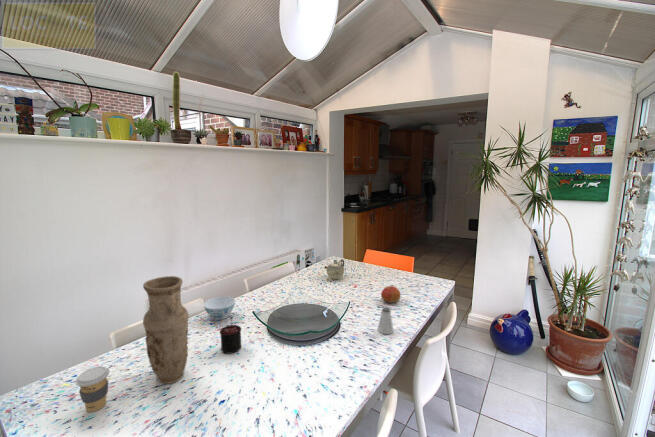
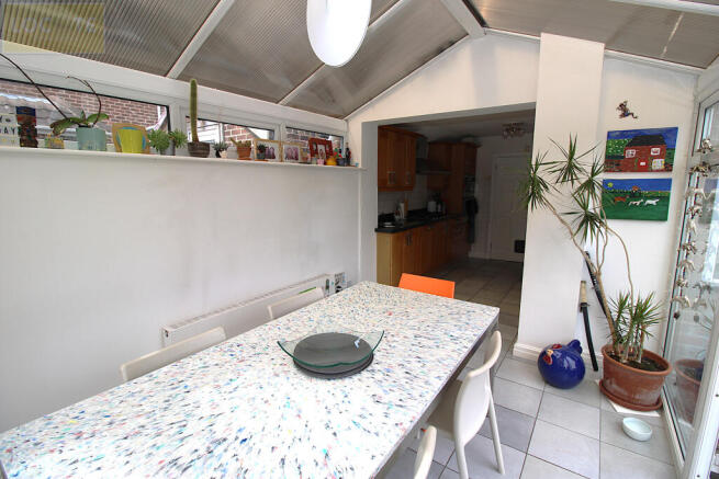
- teapot (334, 269)
- saltshaker (385, 319)
- coffee cup (94, 389)
- candle (230, 334)
- apple (390, 294)
- chinaware (220, 309)
- vase (166, 329)
